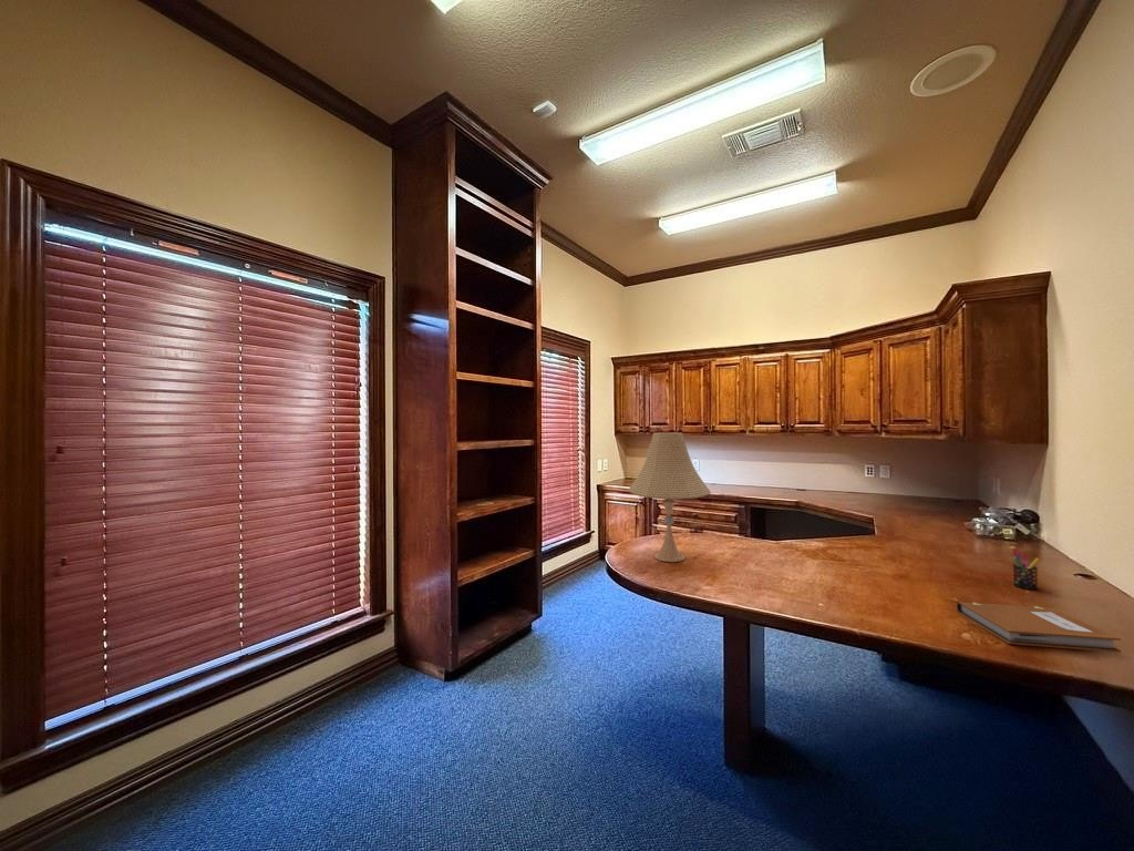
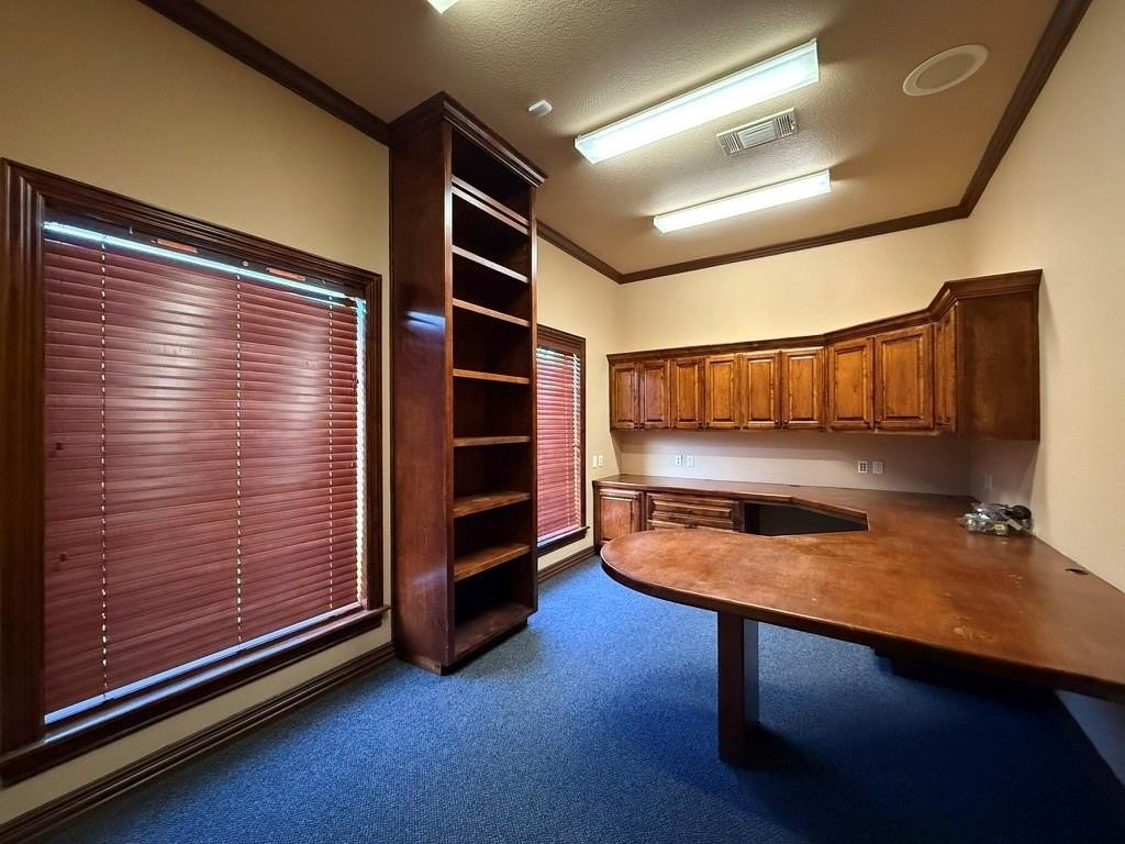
- desk lamp (668, 494)
- notebook (1032, 624)
- pen holder (1022, 568)
